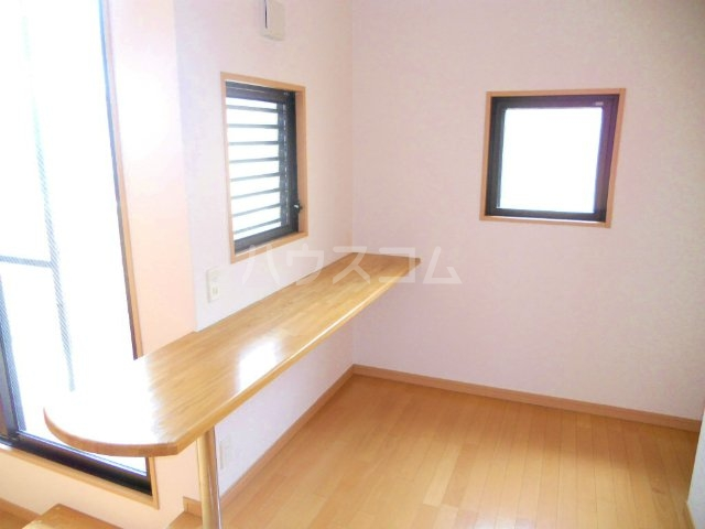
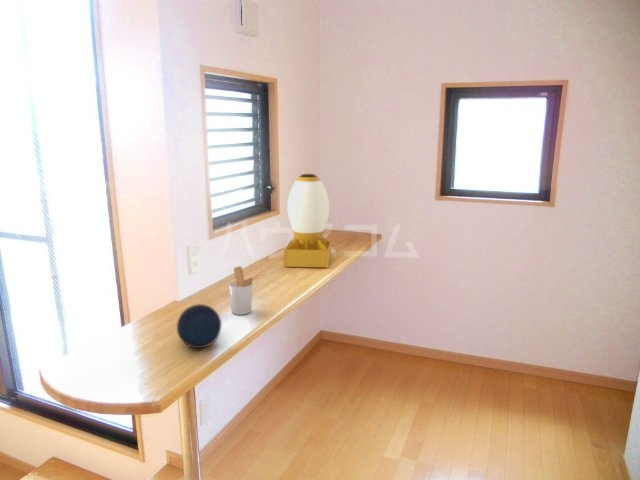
+ decorative orb (199, 326)
+ desk lamp (308, 218)
+ utensil holder (246, 289)
